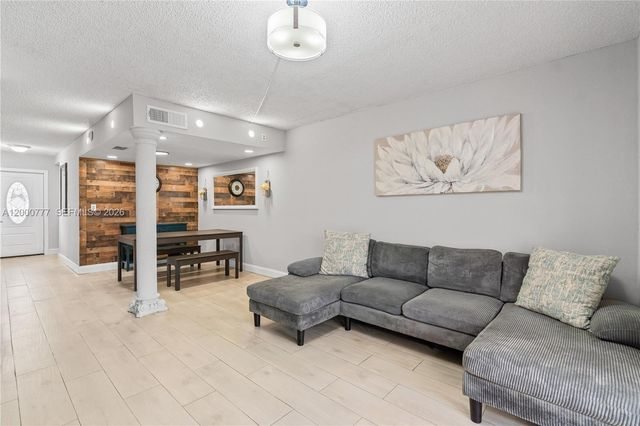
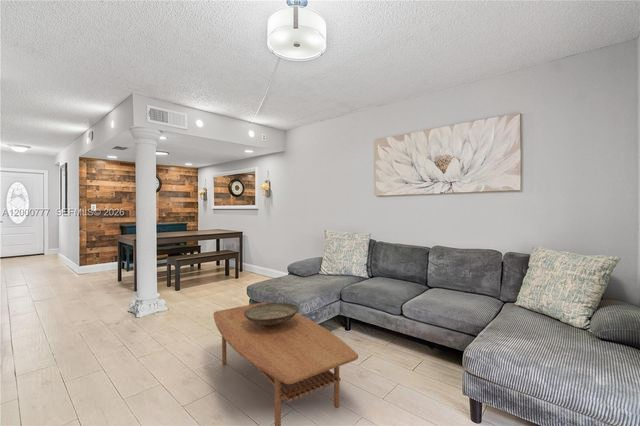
+ coffee table (273, 356)
+ decorative bowl (271, 316)
